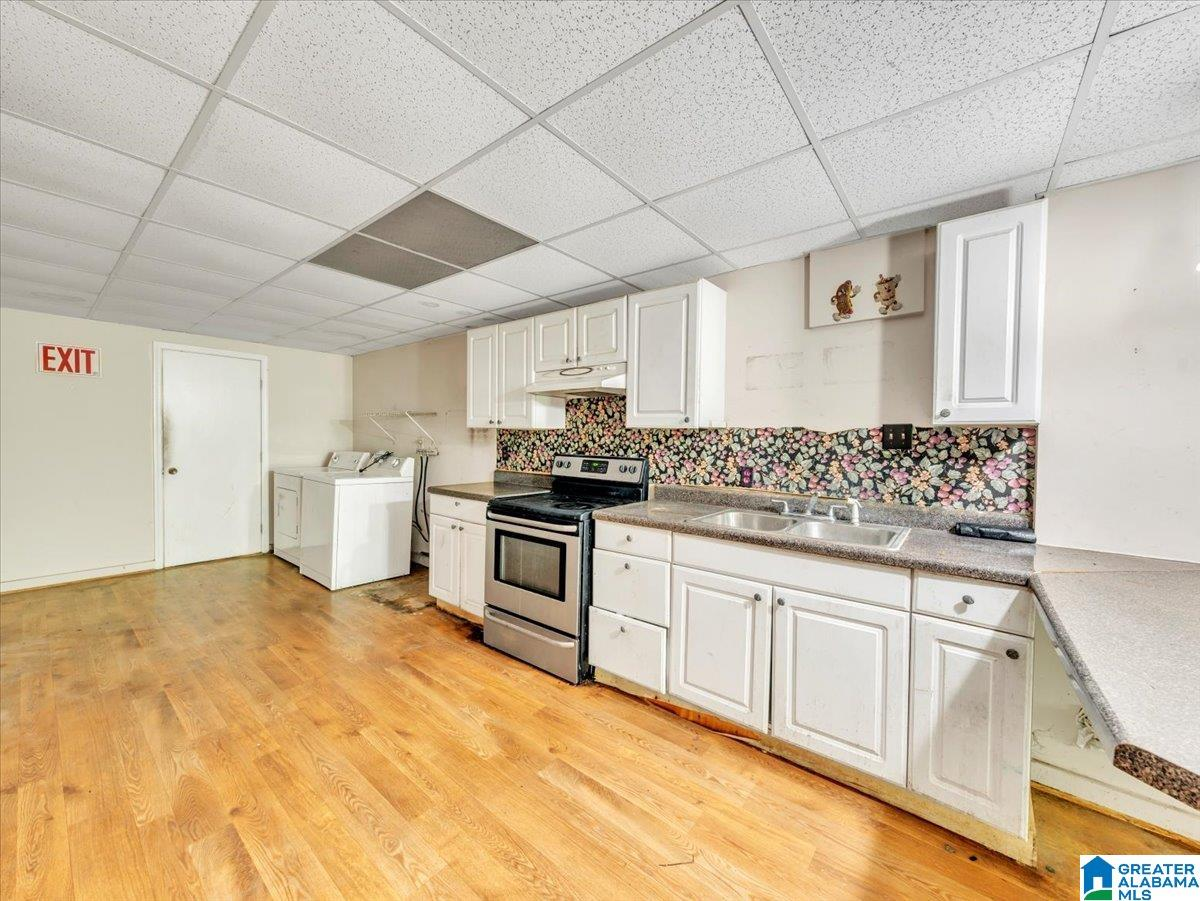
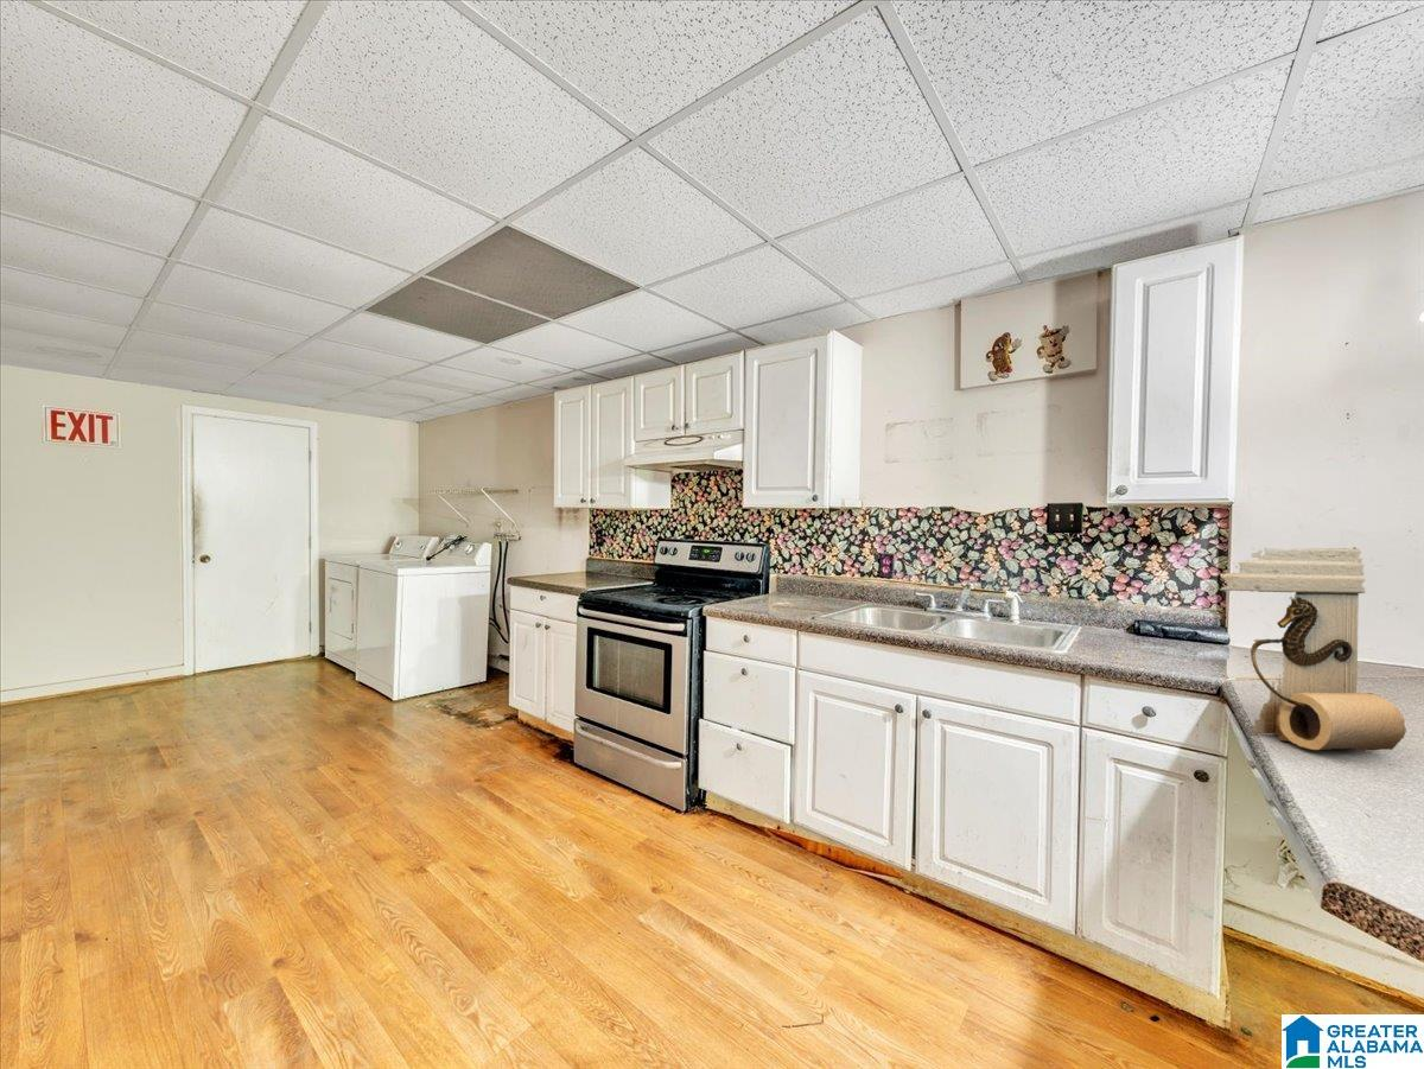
+ paper towel holder (1304, 642)
